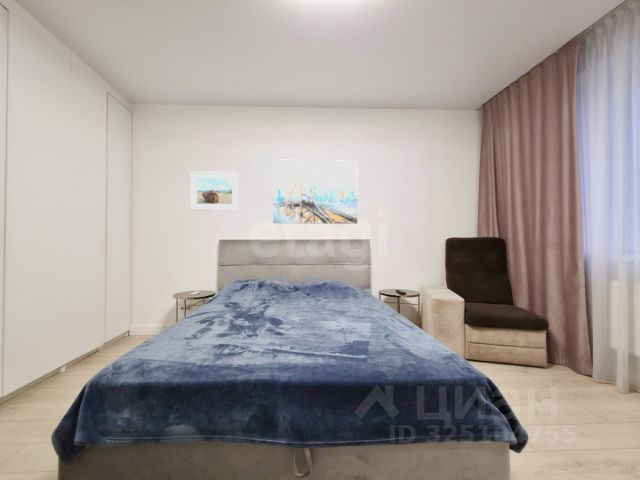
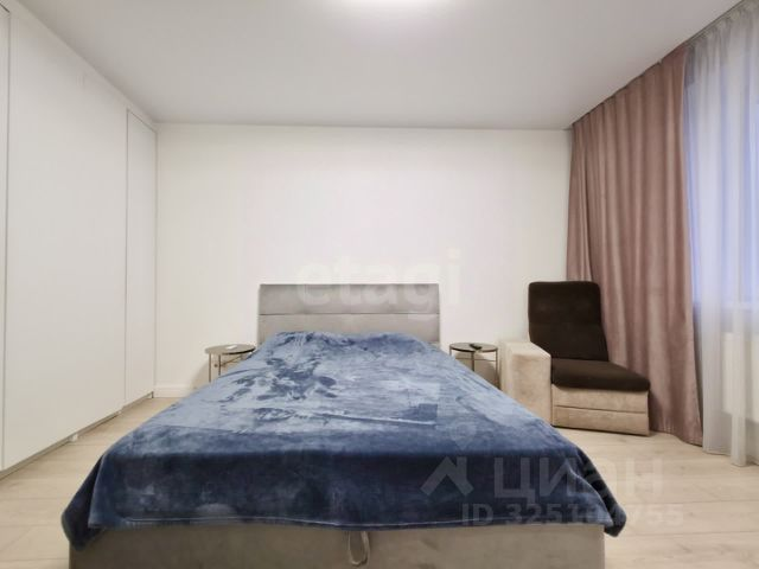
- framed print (214, 190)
- wall art (315, 191)
